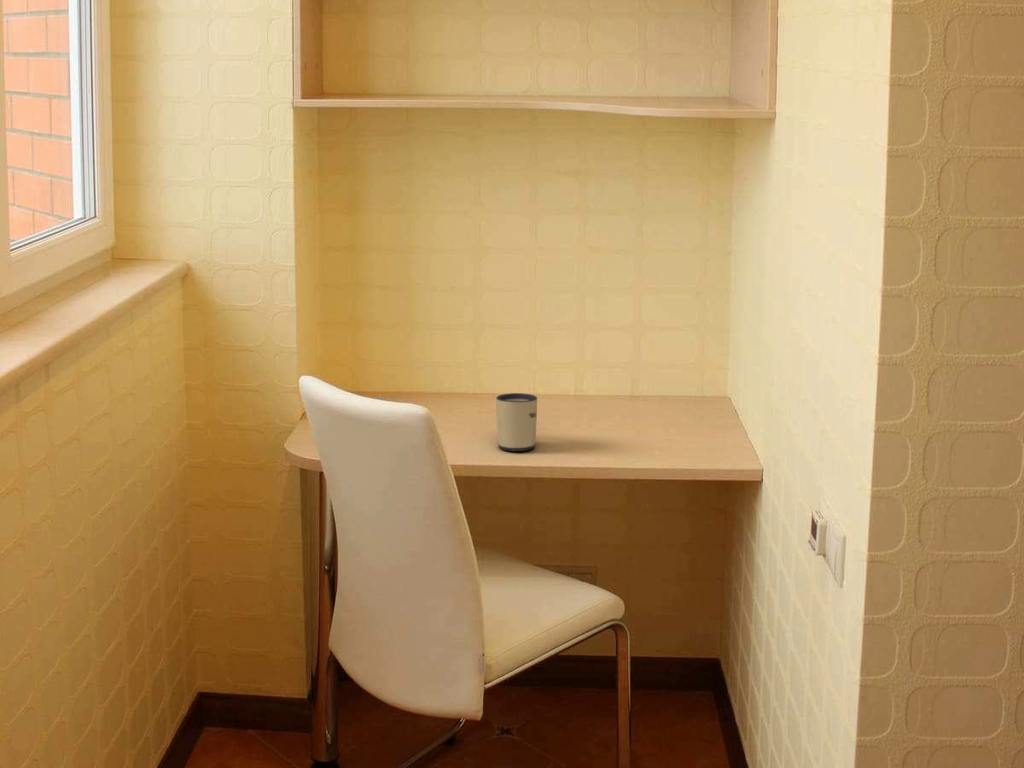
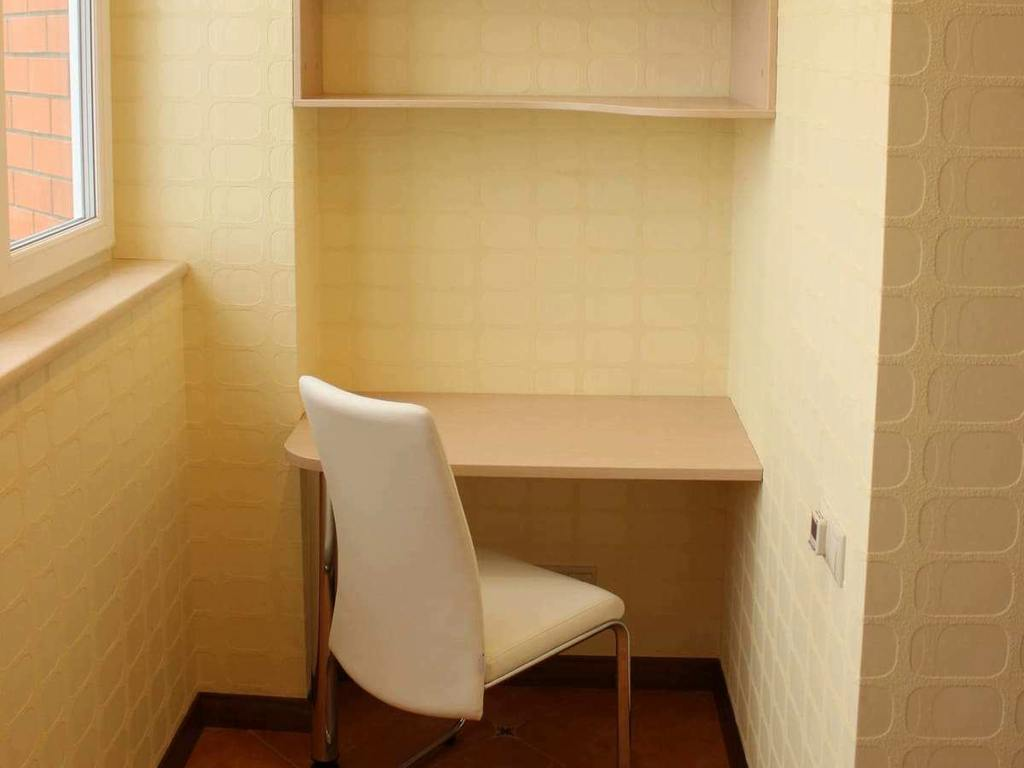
- mug (514, 420)
